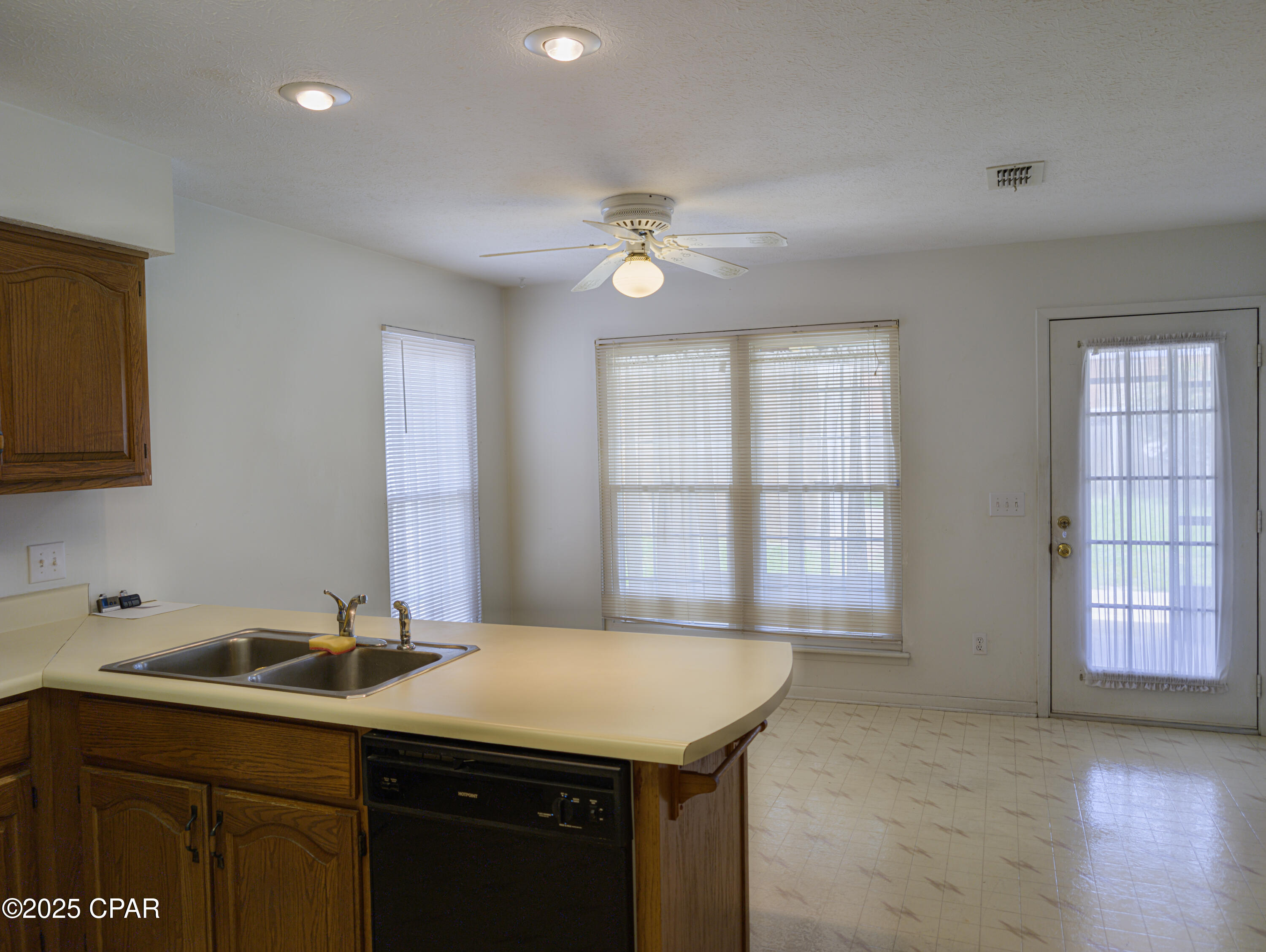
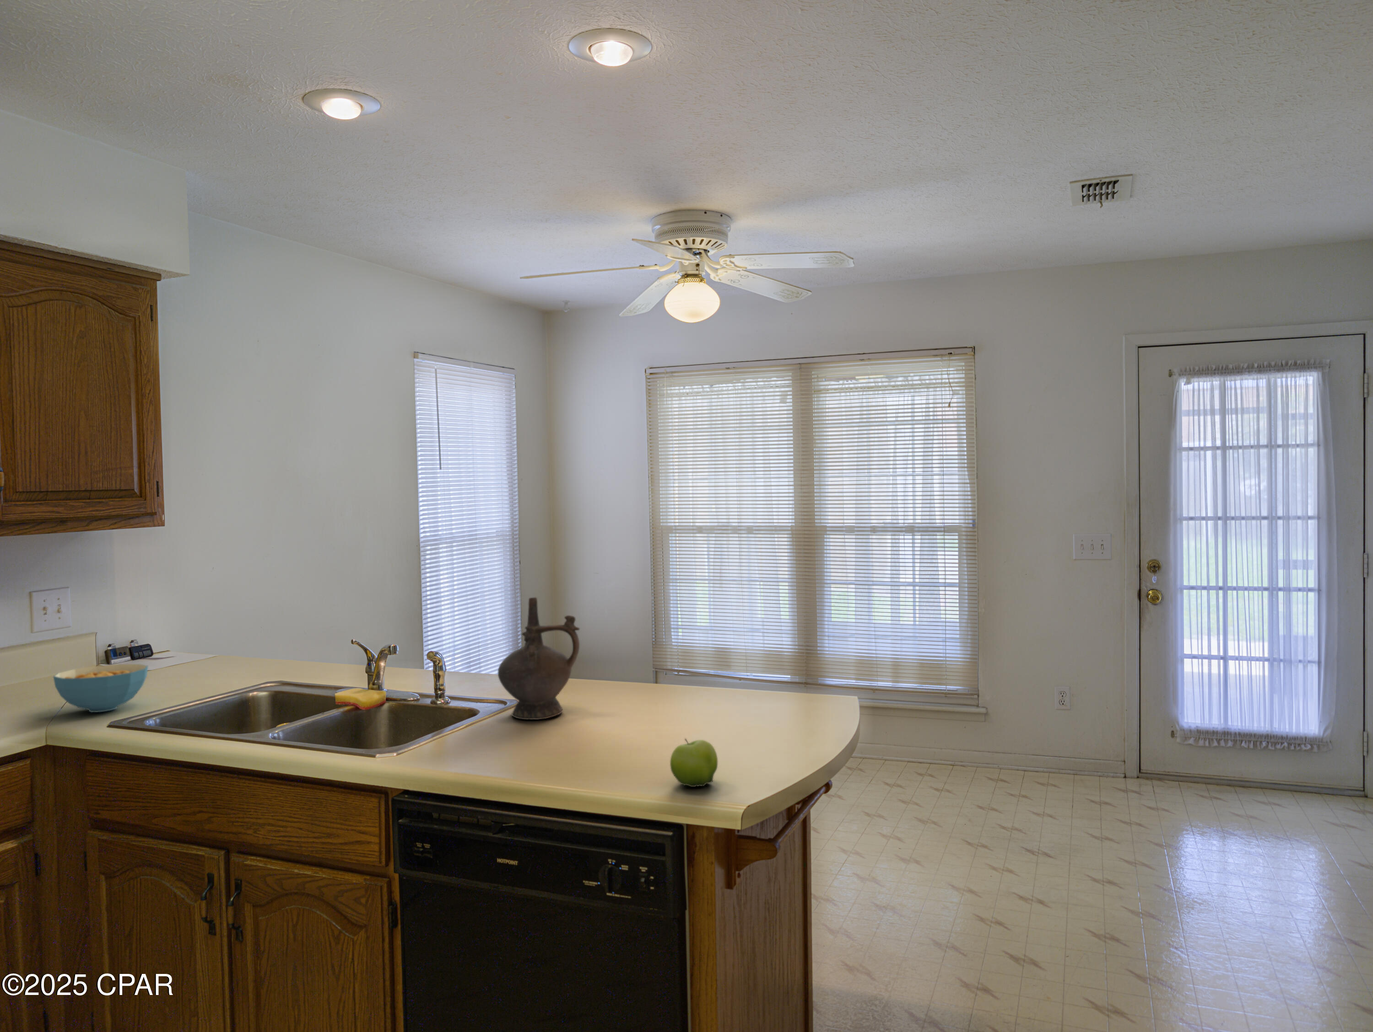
+ fruit (694, 761)
+ ceremonial vessel (539, 655)
+ cereal bowl (103, 689)
